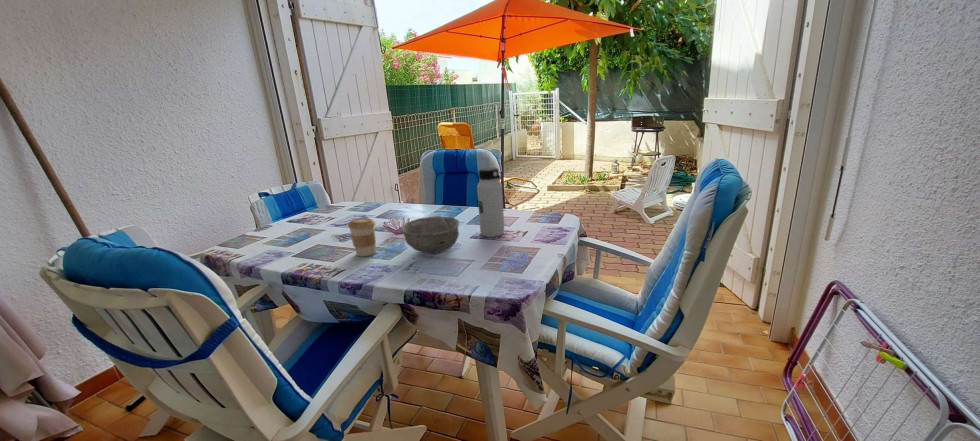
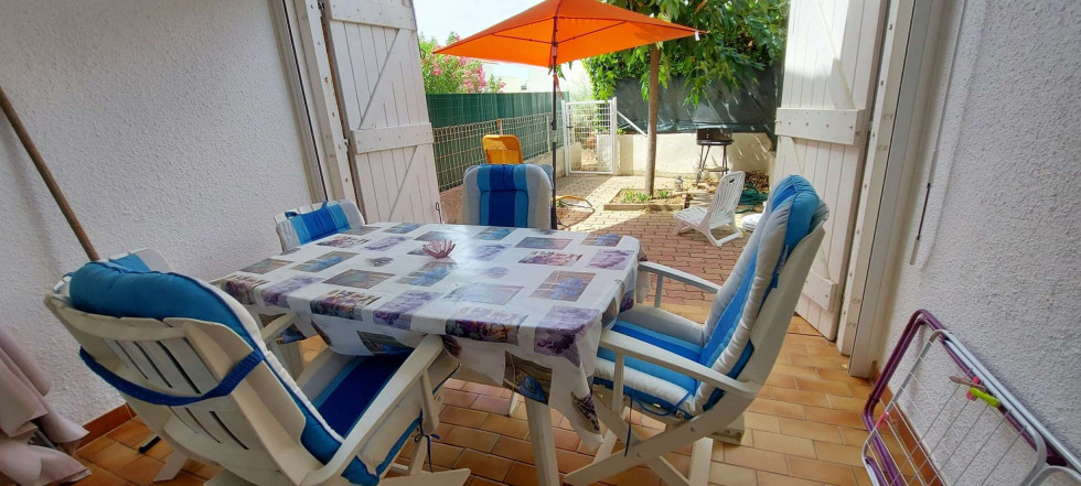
- water bottle (490, 201)
- bowl (431, 237)
- coffee cup (363, 236)
